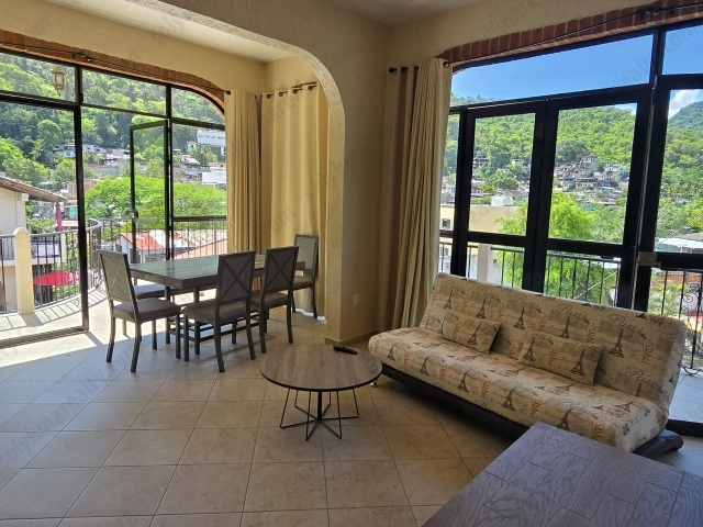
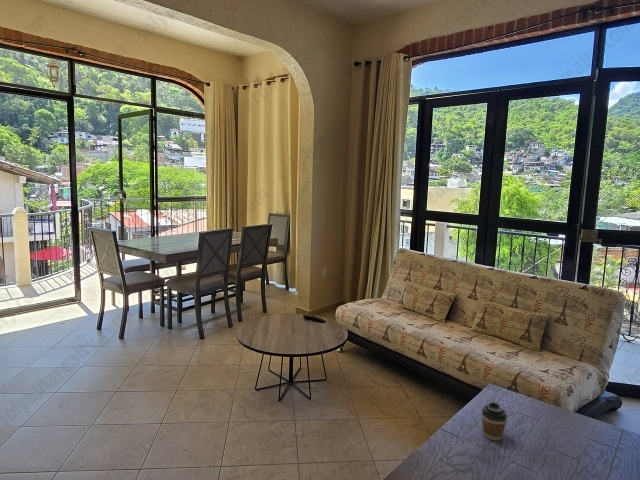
+ coffee cup (493, 420)
